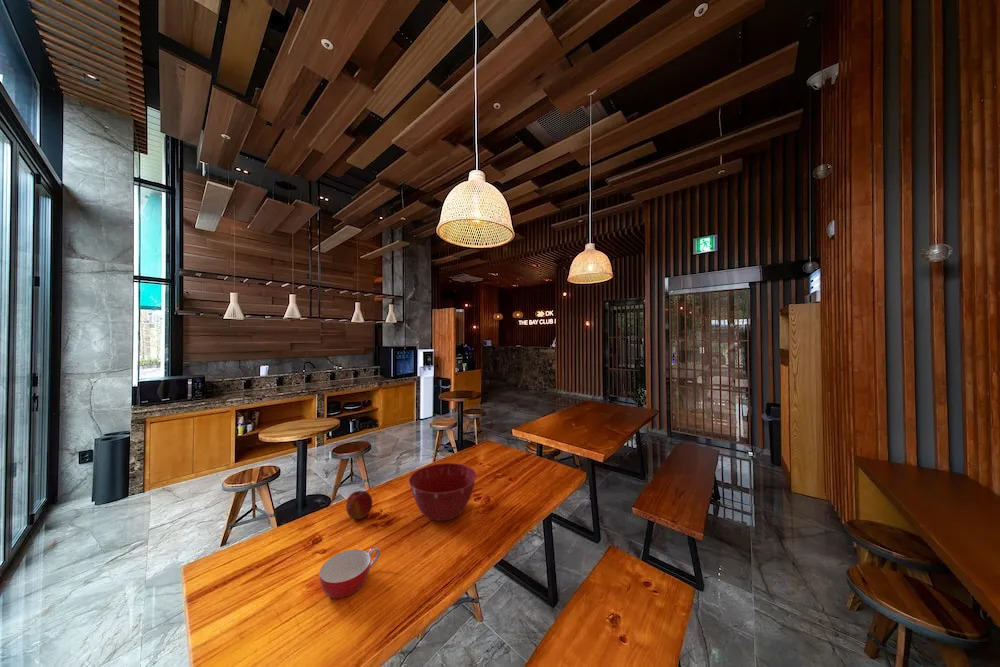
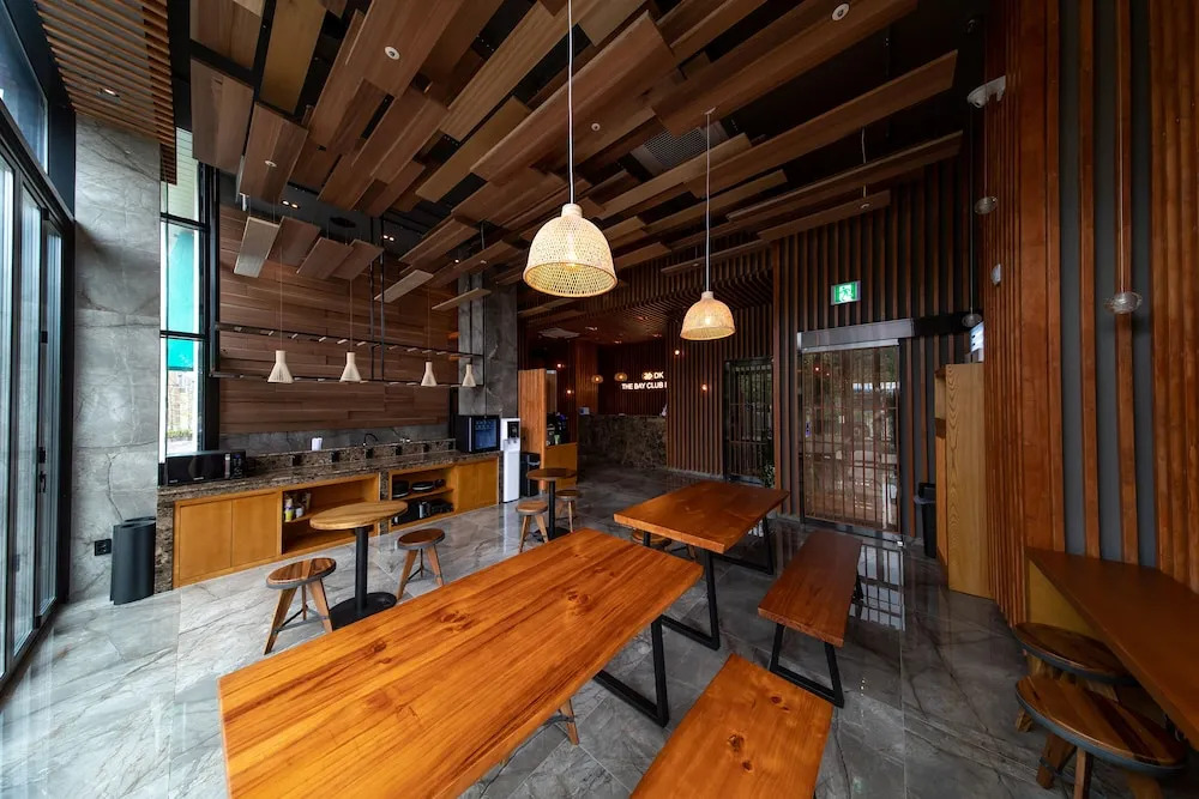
- apple (359, 504)
- mixing bowl (443, 494)
- bowl (352, 570)
